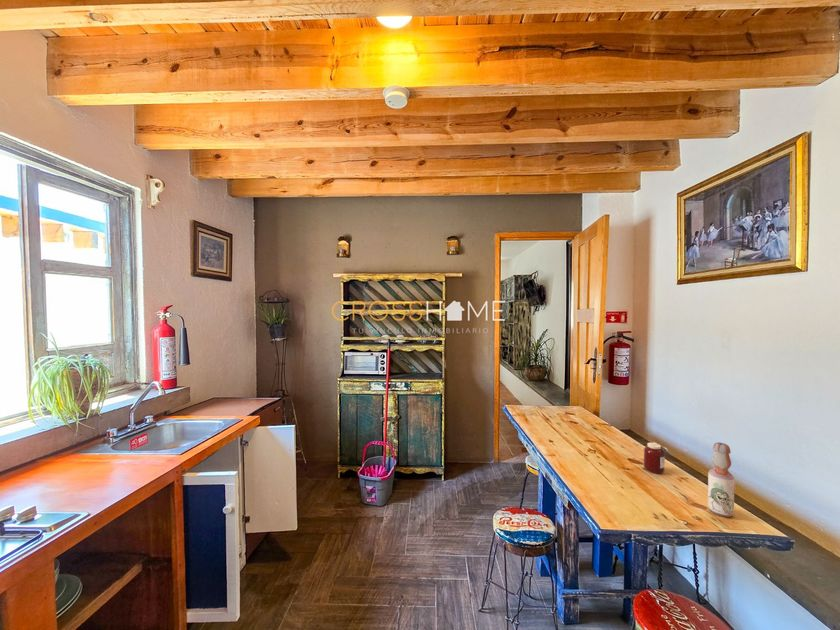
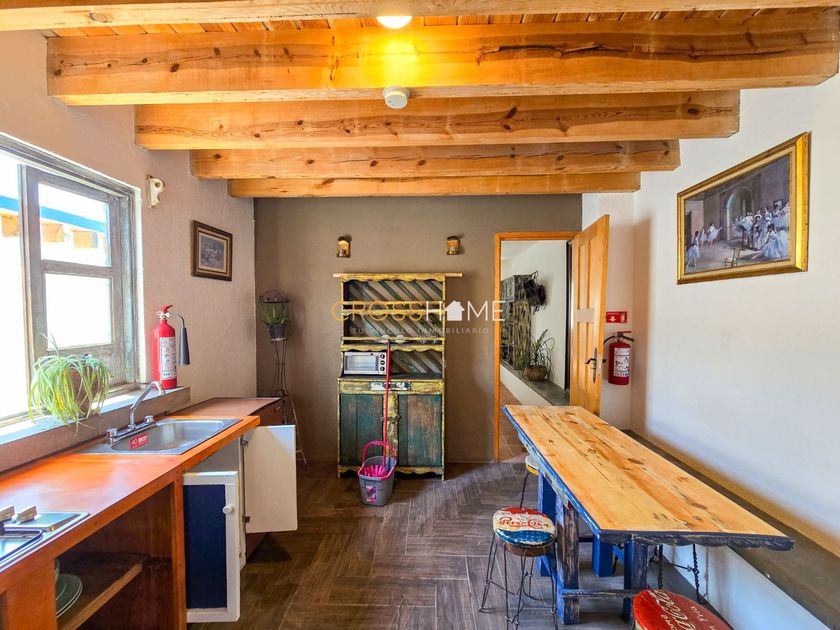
- bottle (721, 478)
- jar (657, 457)
